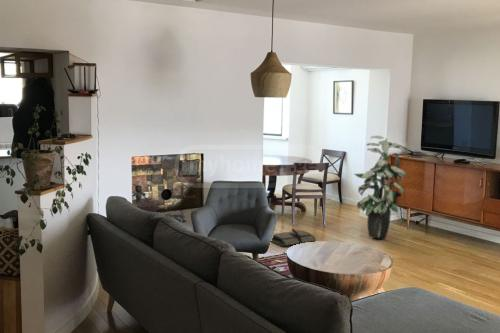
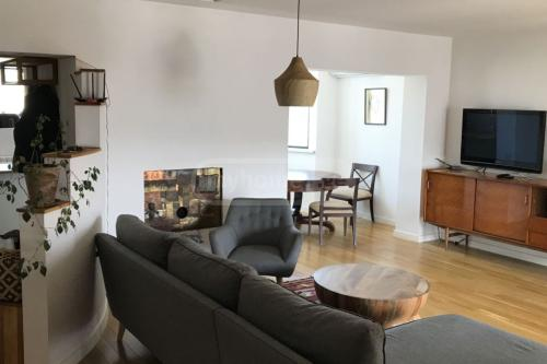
- indoor plant (378, 186)
- tool roll (290, 234)
